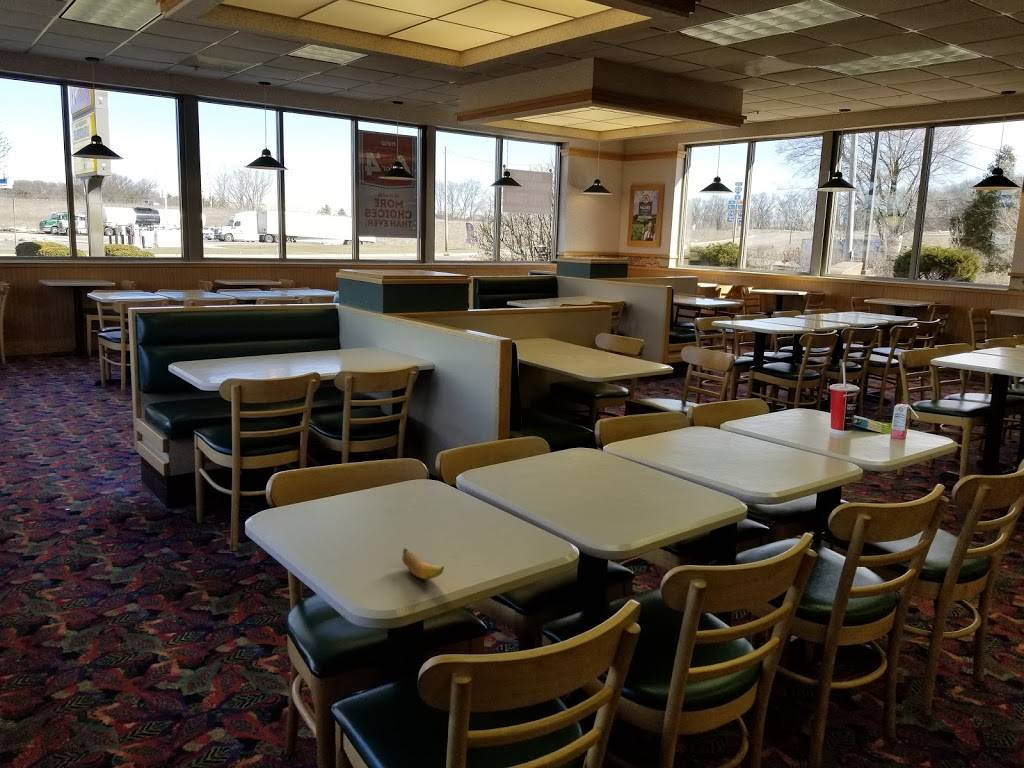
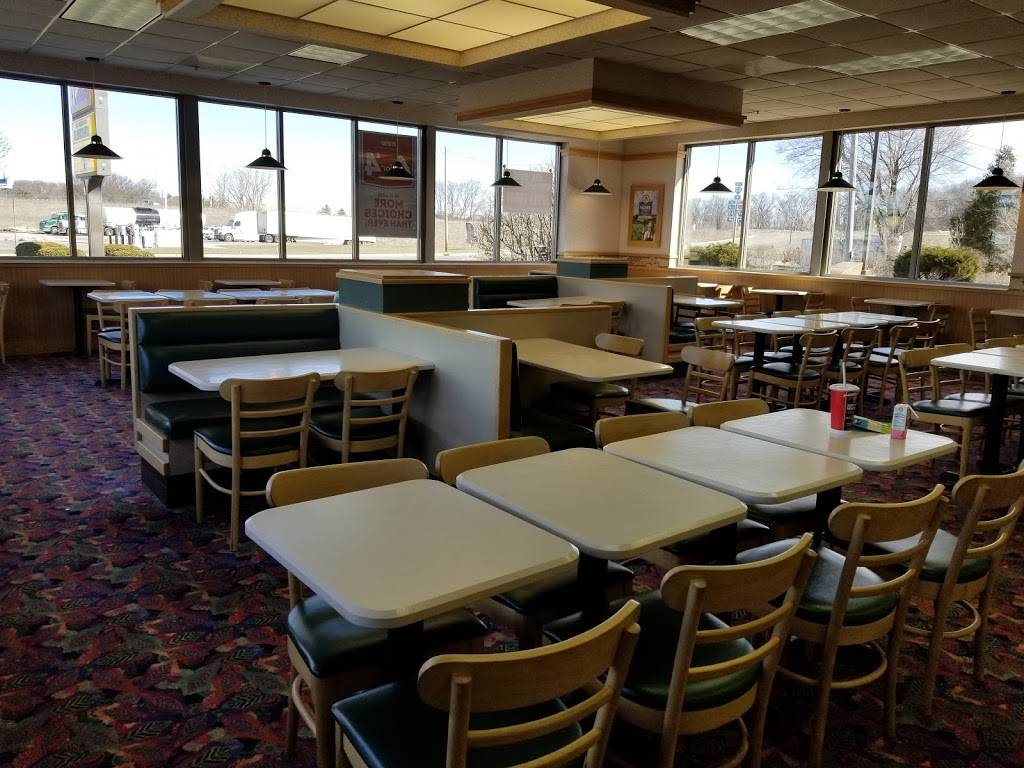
- banana (422, 564)
